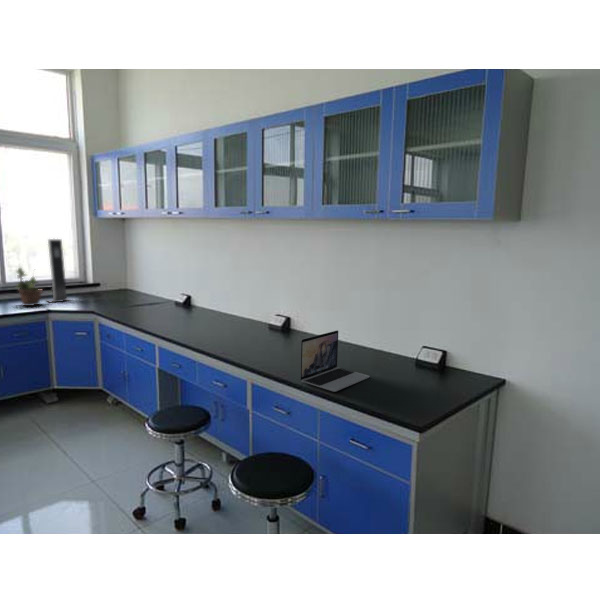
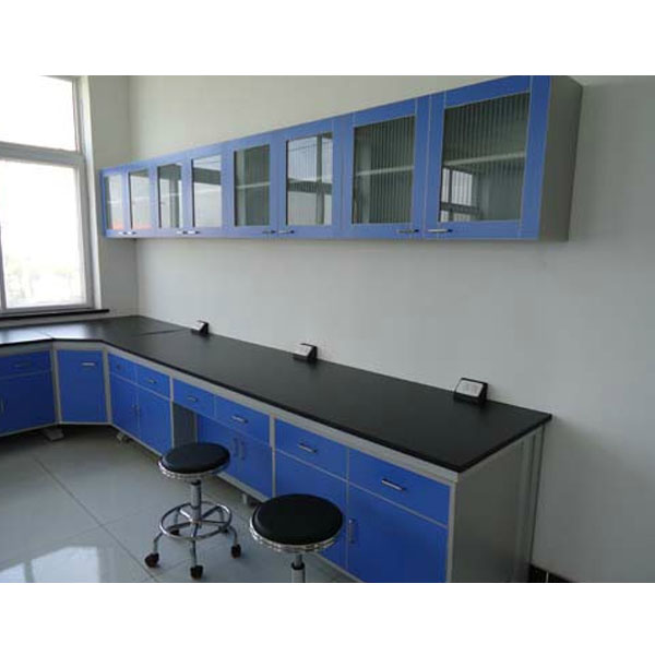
- laptop (336, 359)
- potted plant (30, 284)
- speaker (57, 270)
